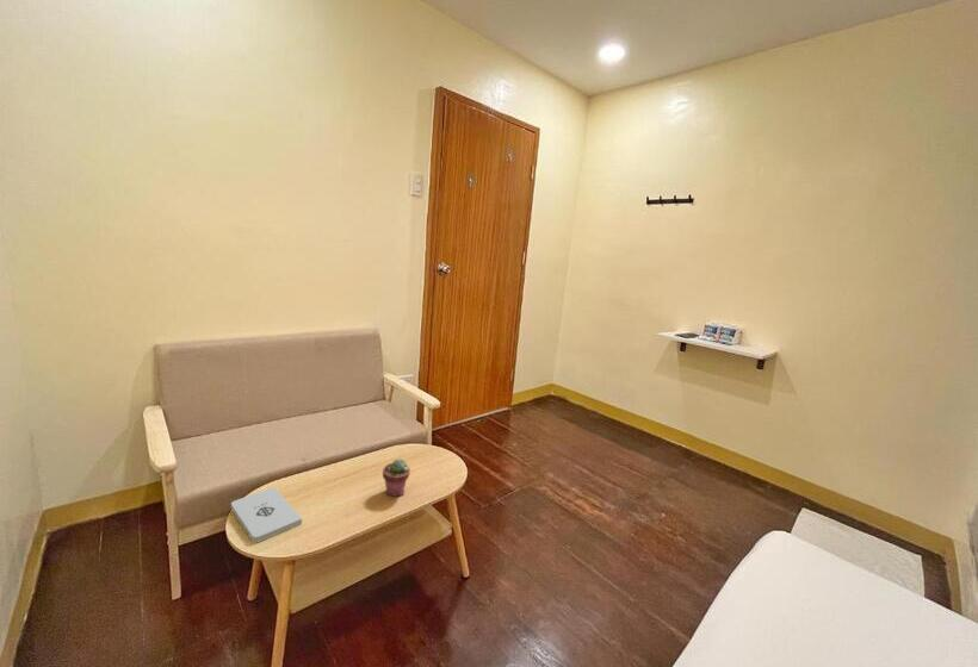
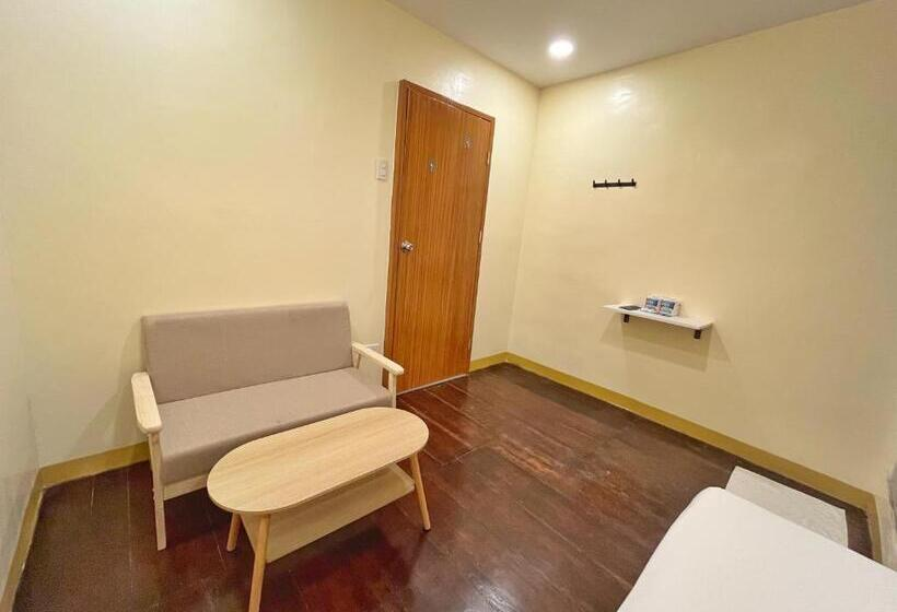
- notepad (265, 512)
- potted succulent (396, 475)
